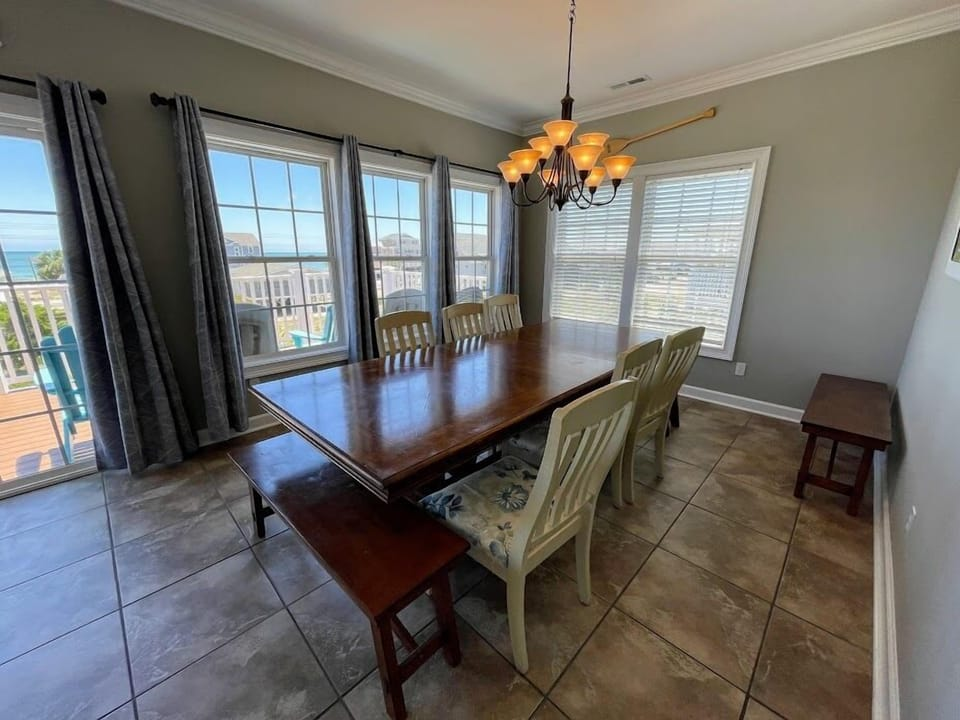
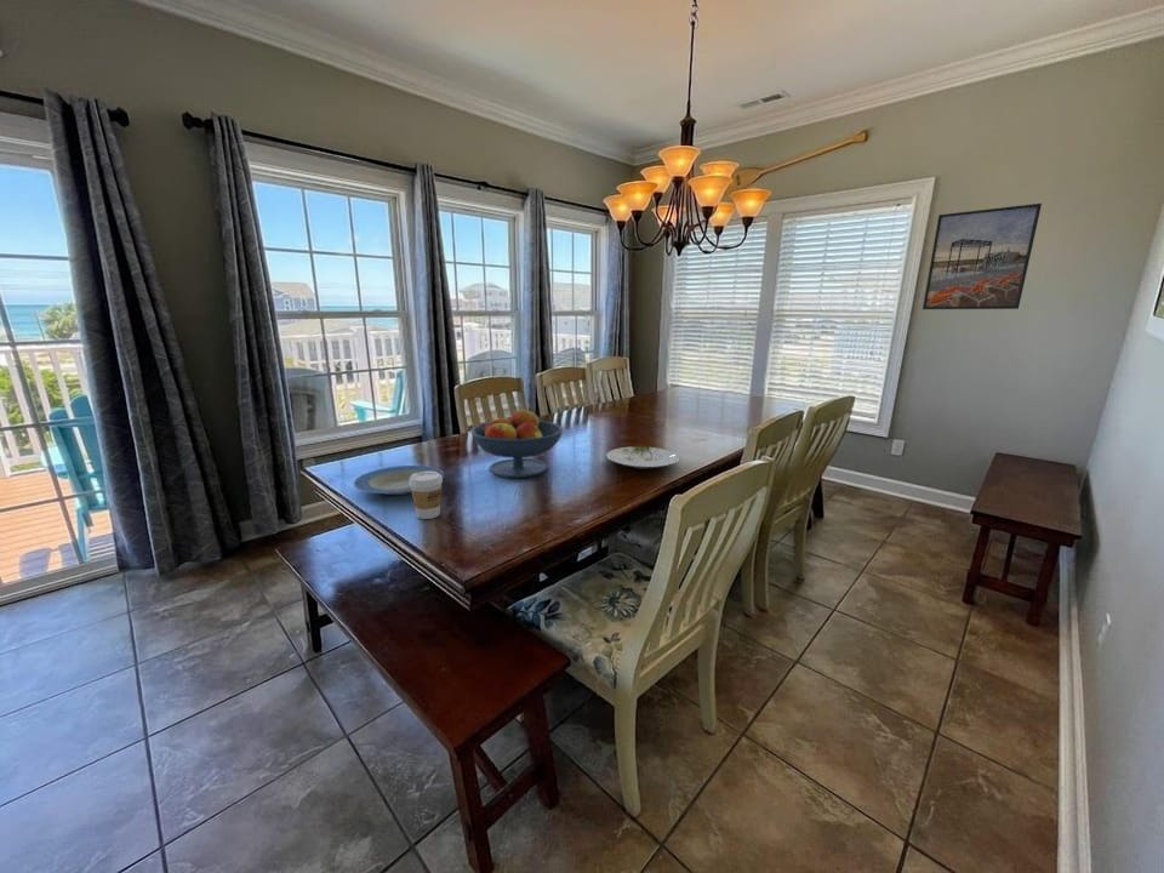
+ coffee cup (427, 495)
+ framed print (977, 259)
+ plate (641, 460)
+ fruit bowl (517, 441)
+ plate (400, 483)
